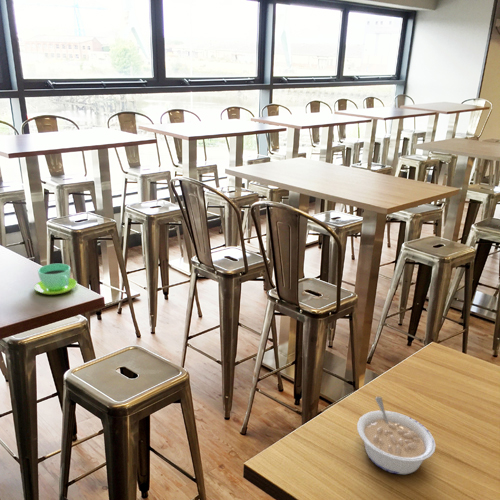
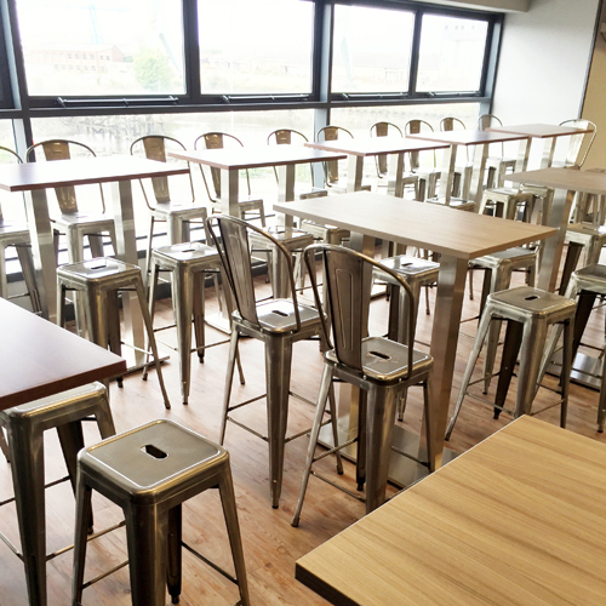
- cup (55, 279)
- legume (391, 441)
